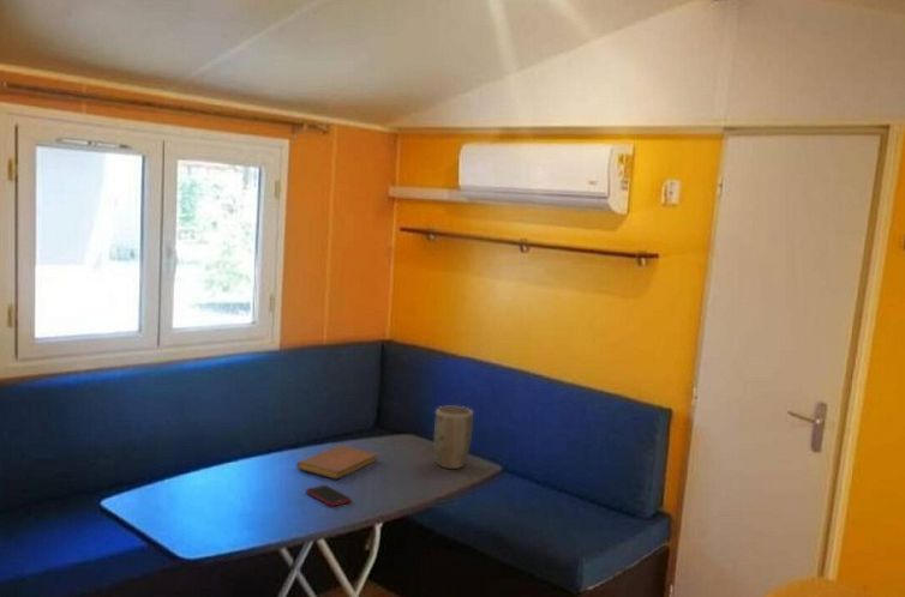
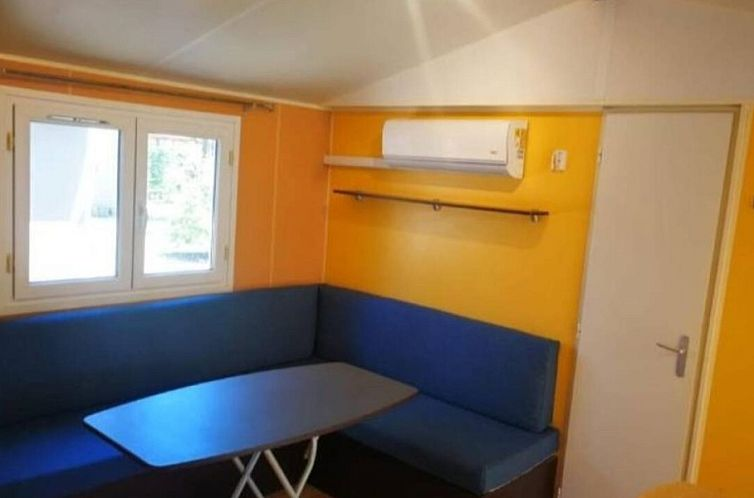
- plant pot (452, 436)
- cell phone (328, 495)
- notebook (337, 460)
